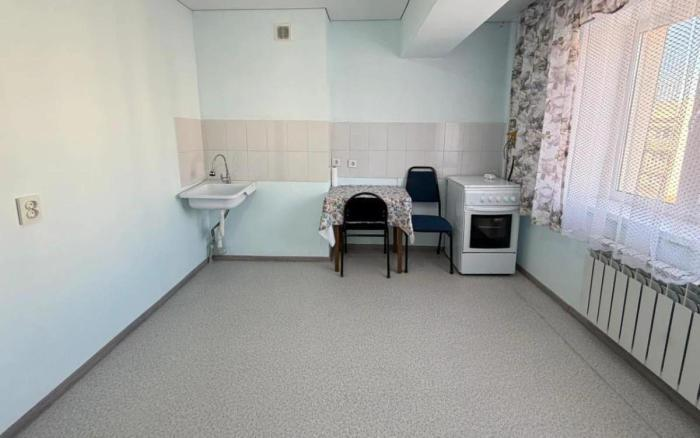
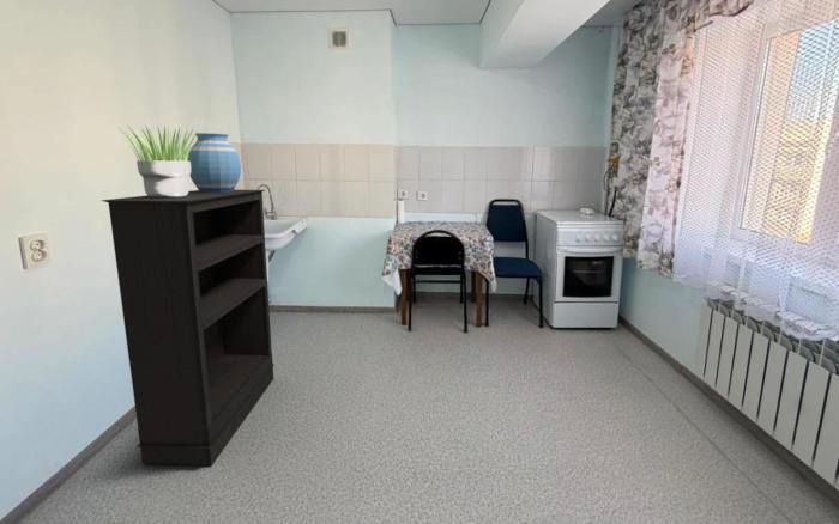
+ potted plant (163, 162)
+ vase (213, 163)
+ bookshelf (209, 310)
